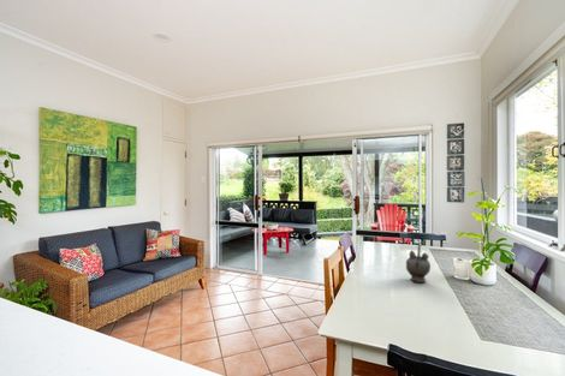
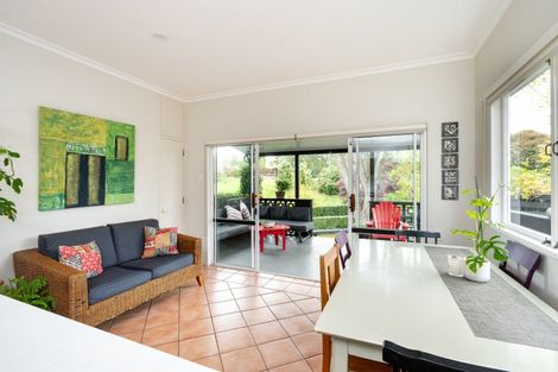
- teapot (417, 262)
